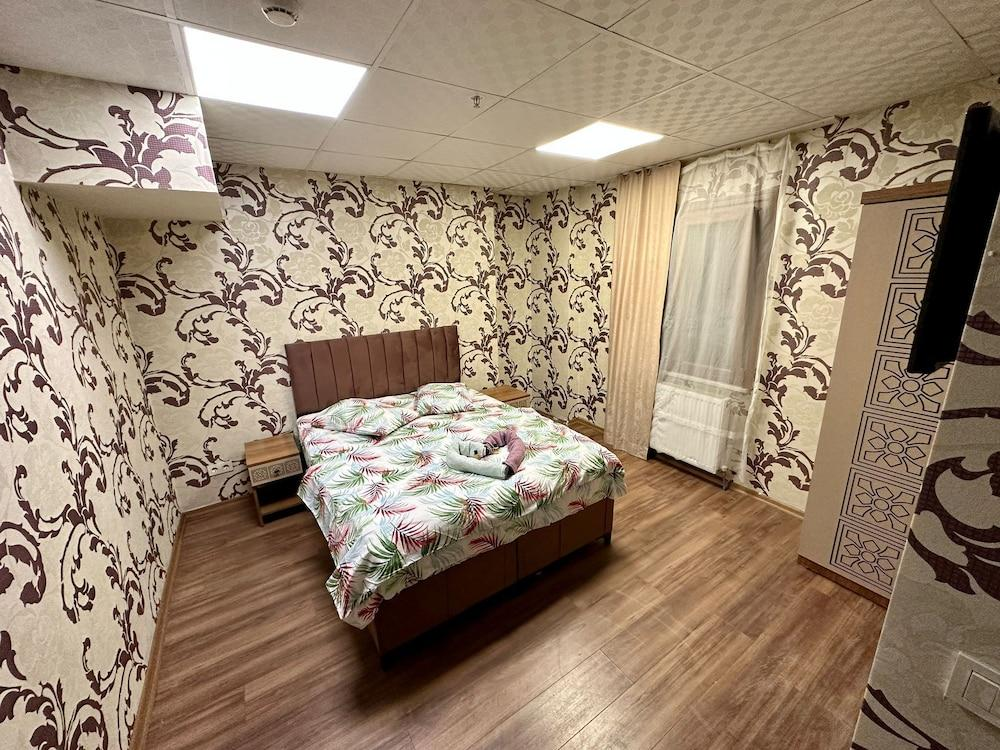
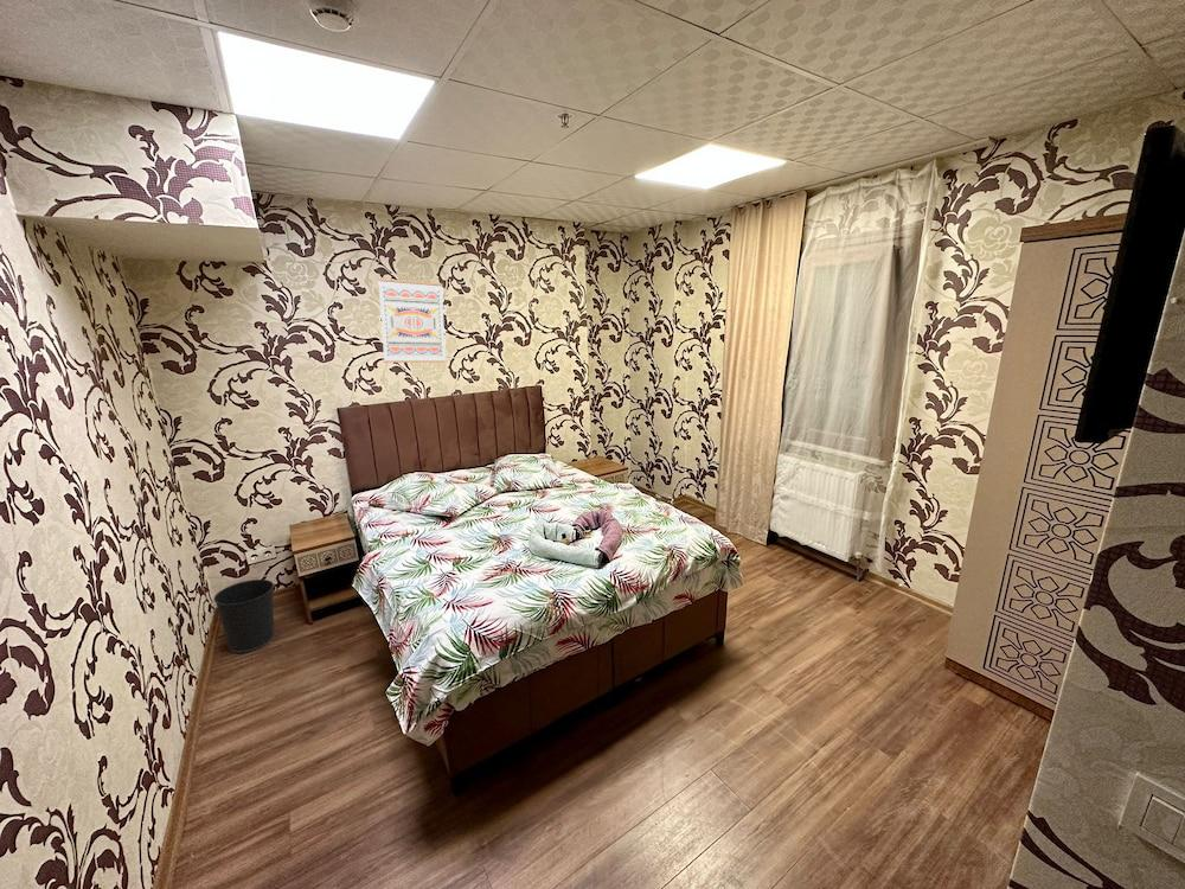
+ wastebasket (248, 616)
+ wall art (414, 322)
